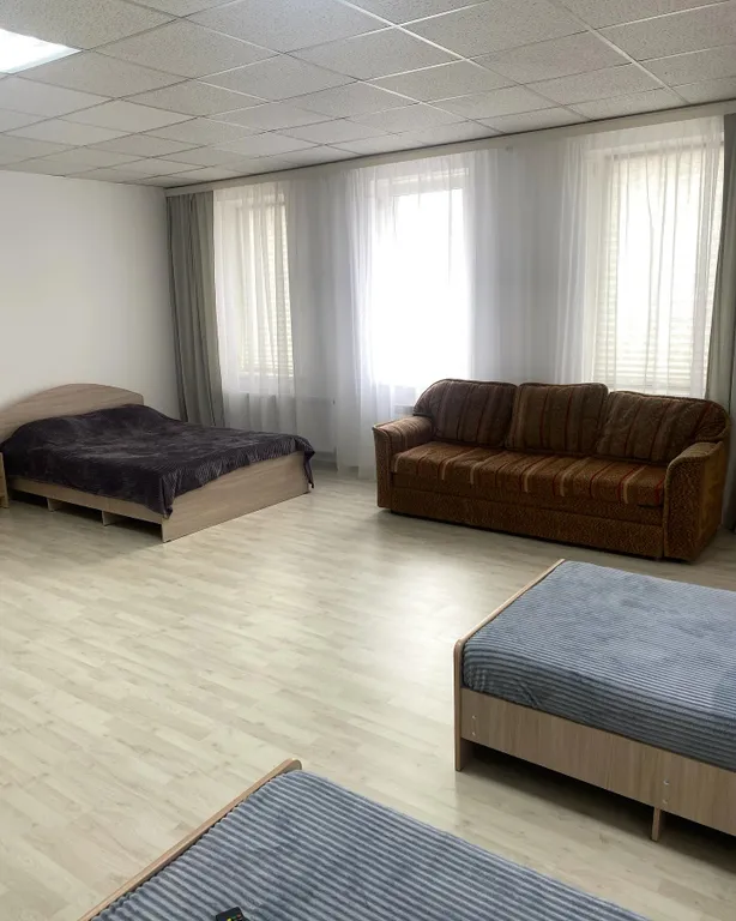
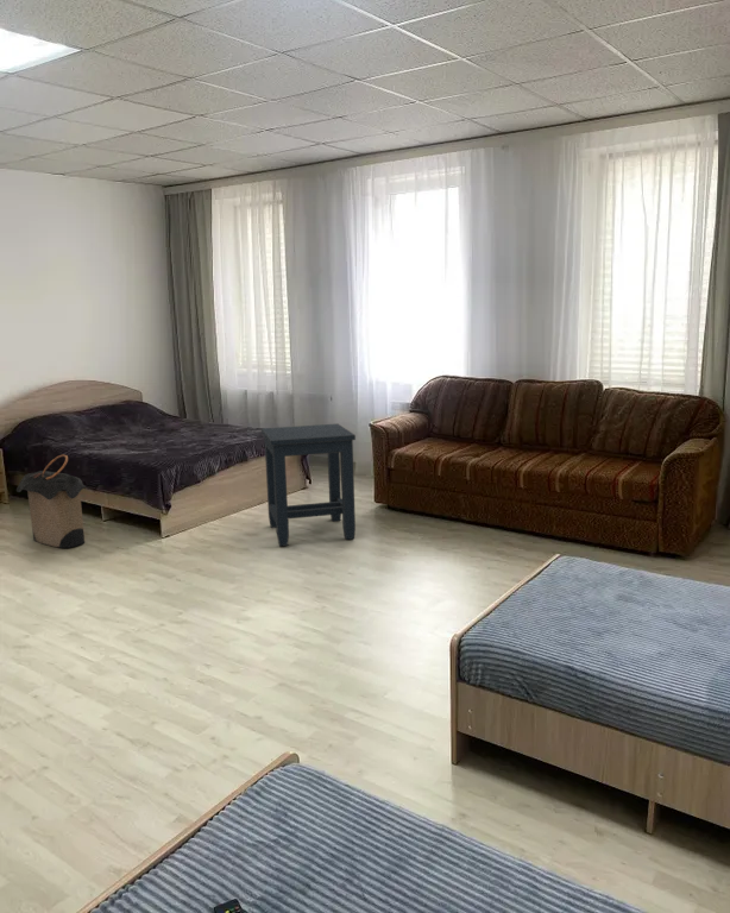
+ side table (328, 480)
+ laundry hamper (51, 498)
